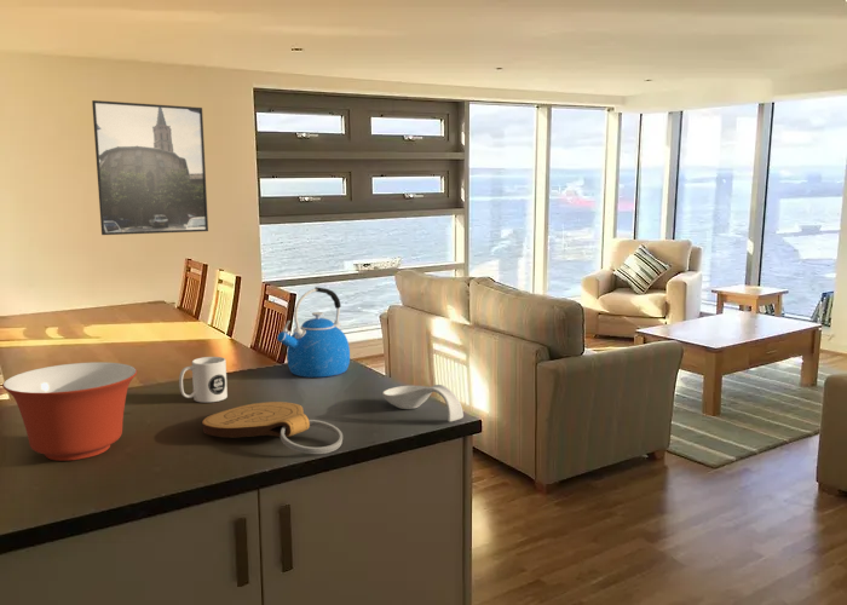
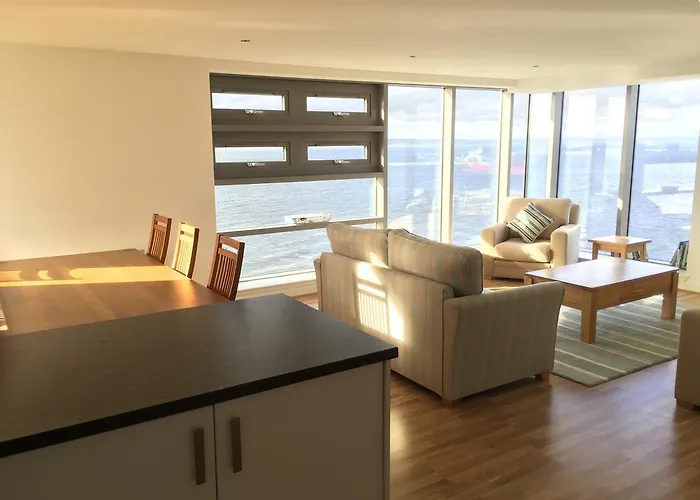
- kettle (311, 330)
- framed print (152, 169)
- mixing bowl (75, 413)
- key chain (277, 422)
- mug (202, 380)
- spoon rest (422, 396)
